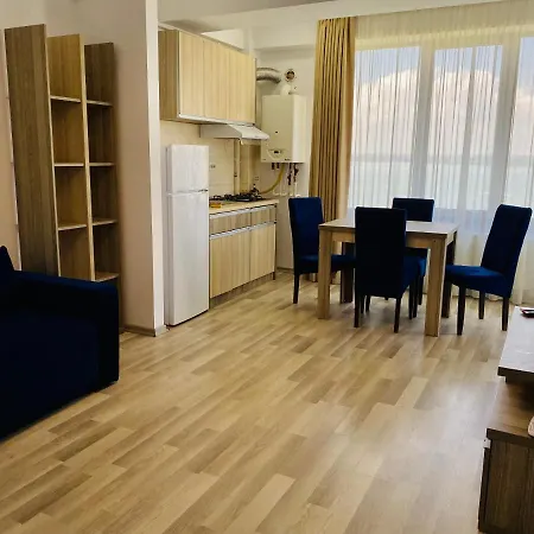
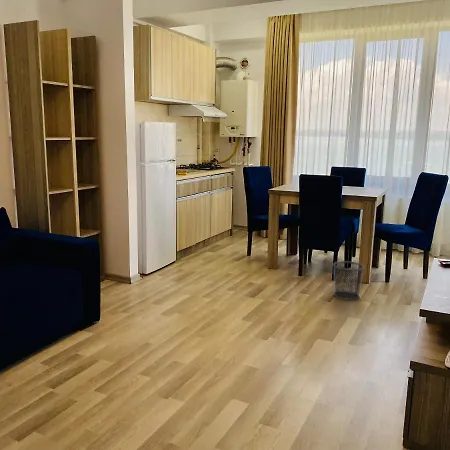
+ waste bin (348, 280)
